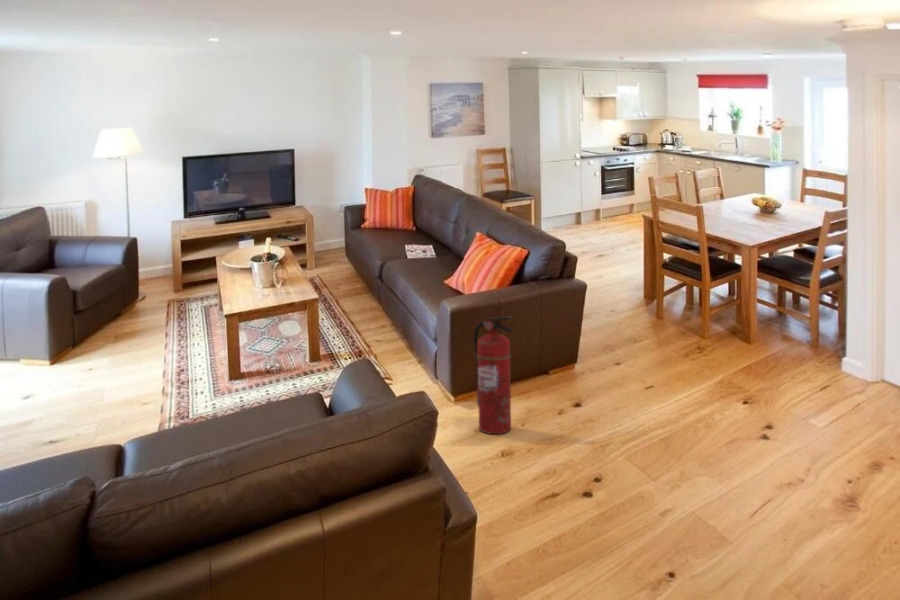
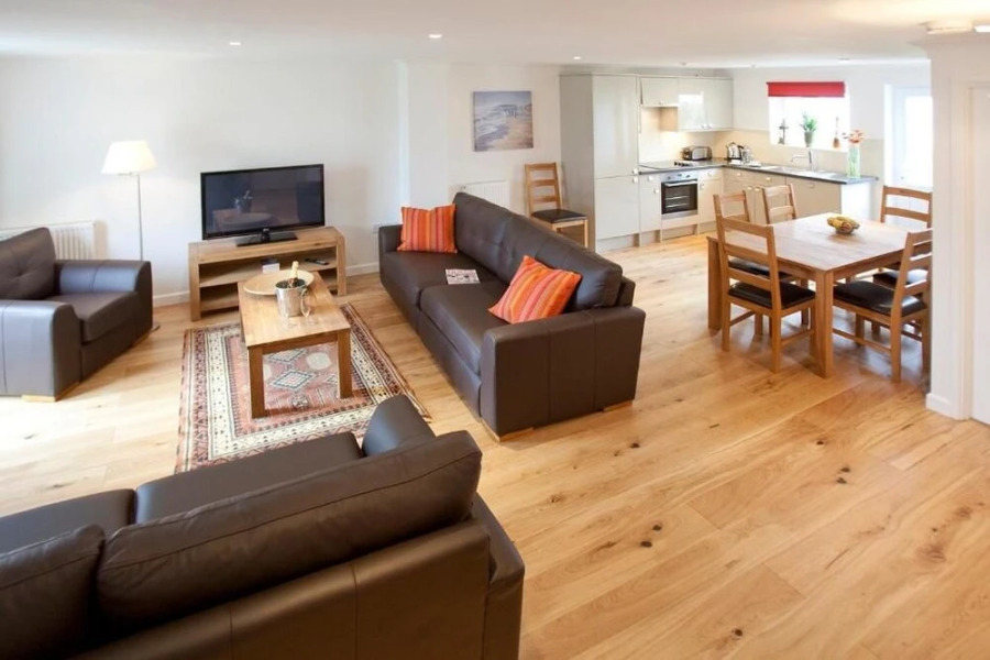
- fire extinguisher (493, 372)
